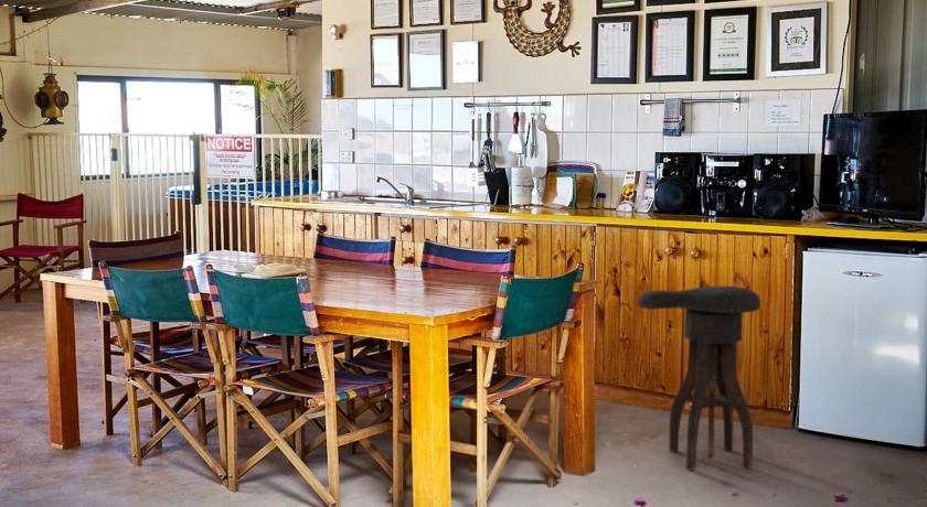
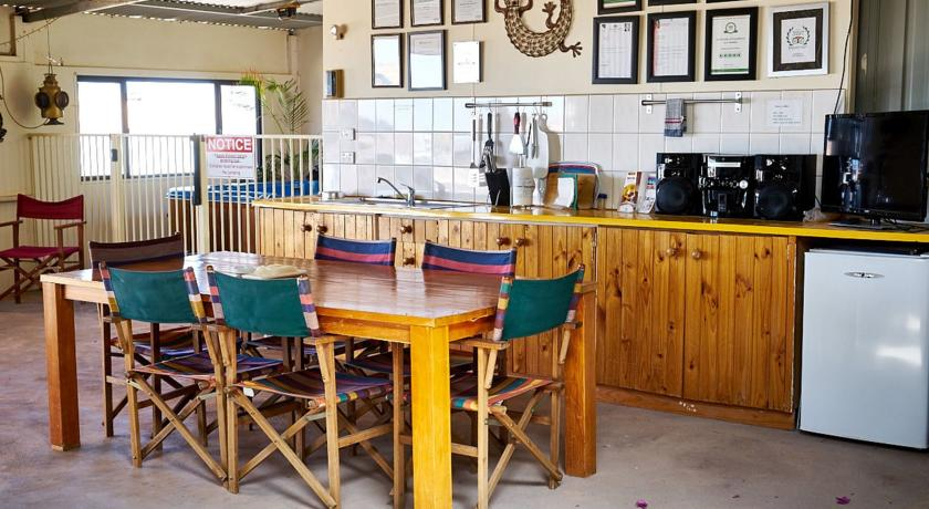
- stool (700, 373)
